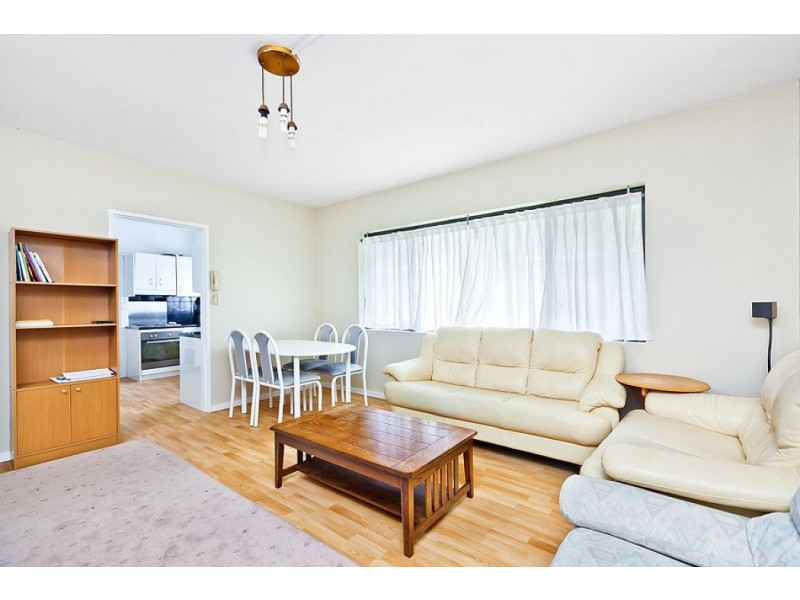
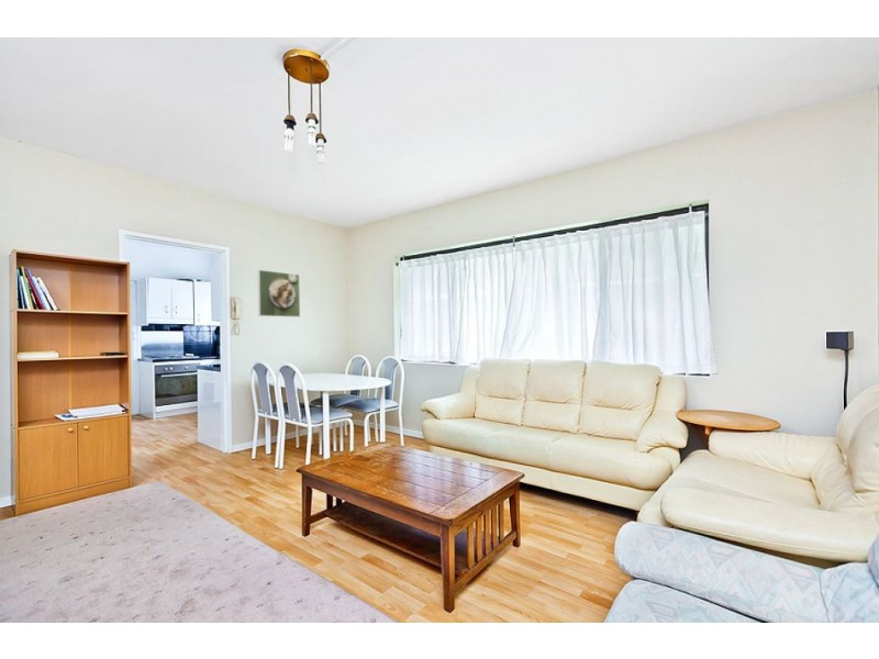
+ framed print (279, 294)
